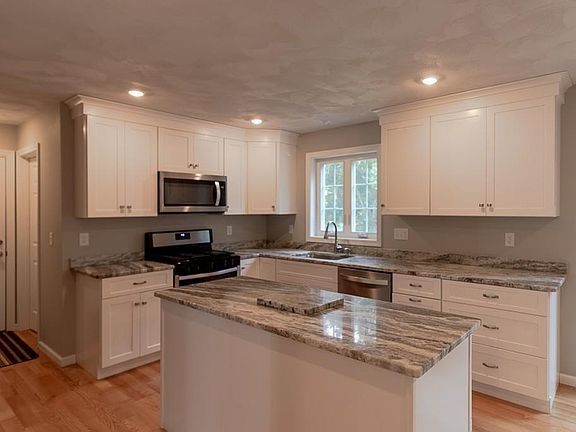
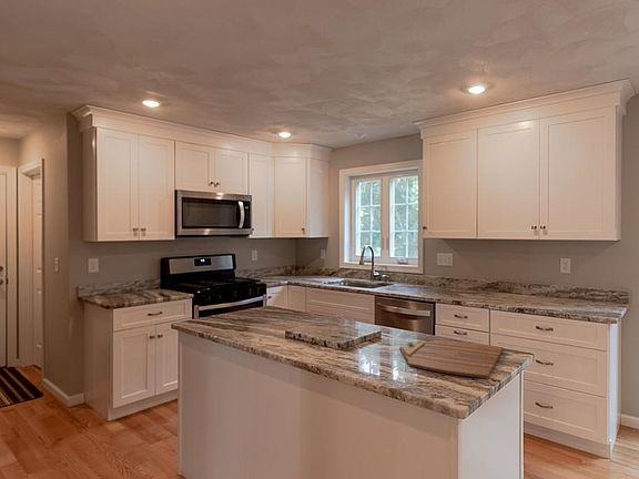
+ cutting board (445, 353)
